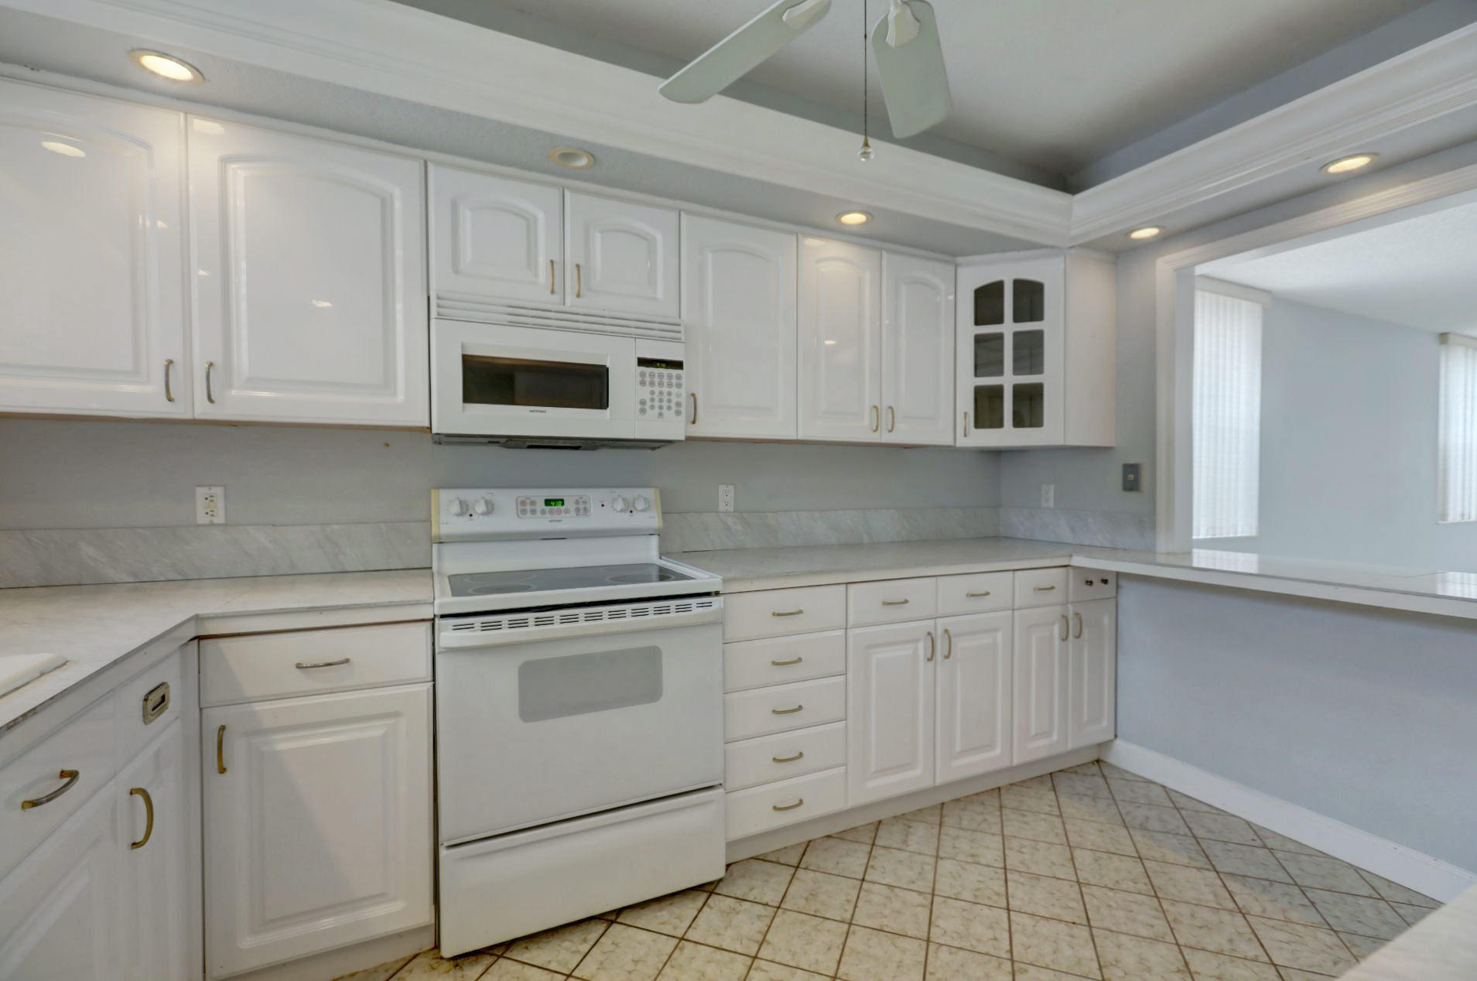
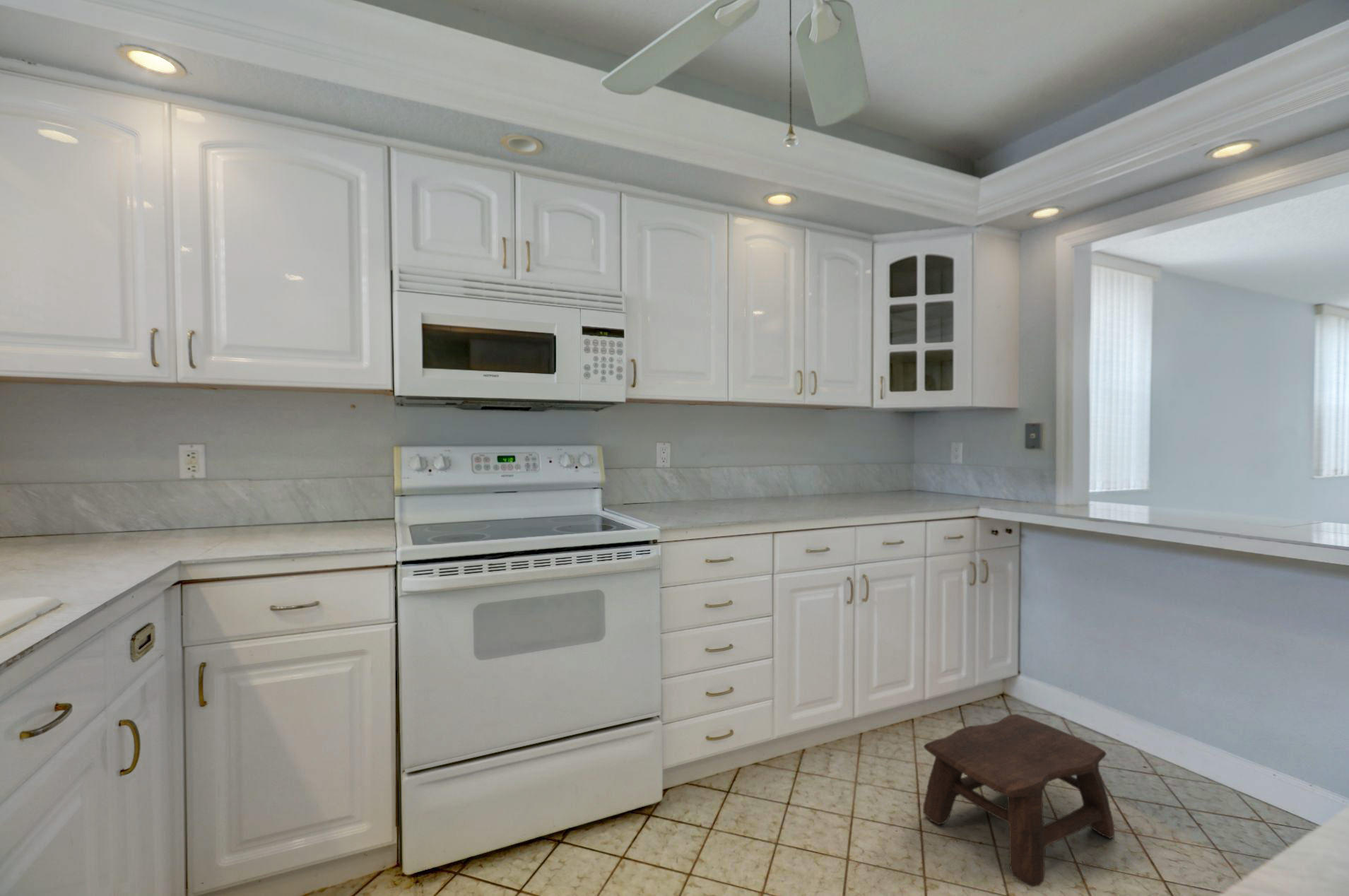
+ stool (1020, 787)
